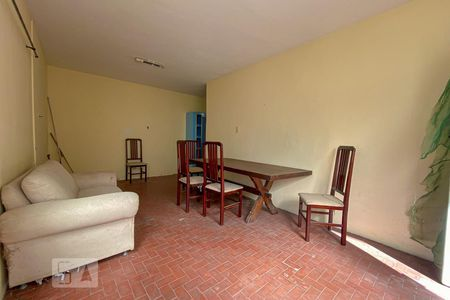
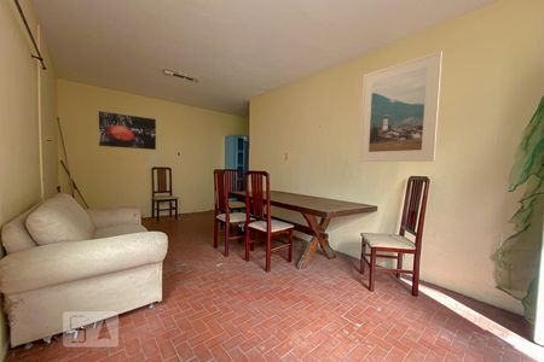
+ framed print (395, 113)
+ wall art (128, 132)
